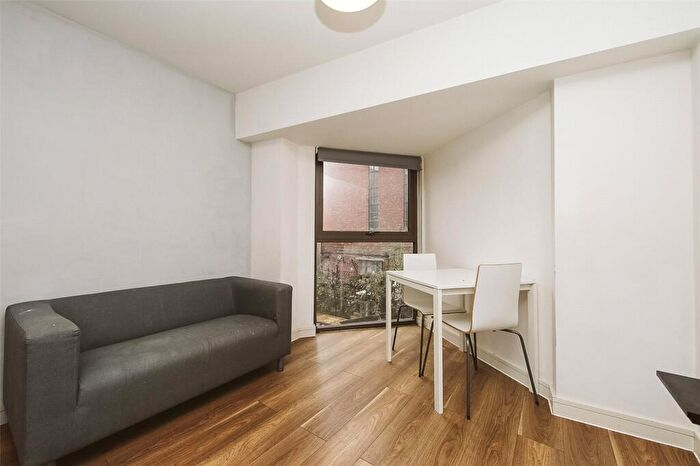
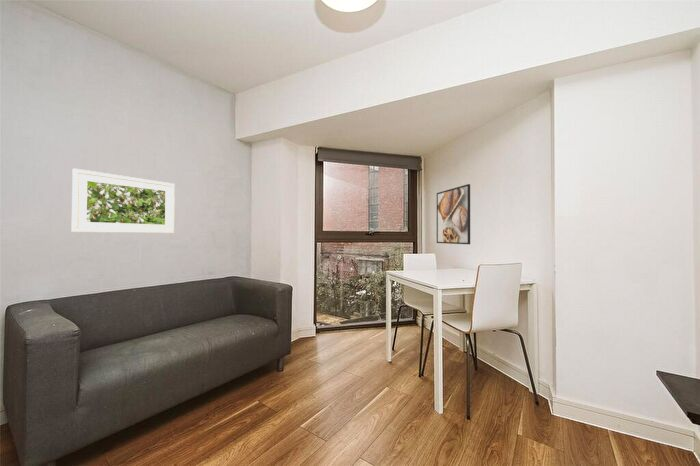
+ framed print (129, 204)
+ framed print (451, 216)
